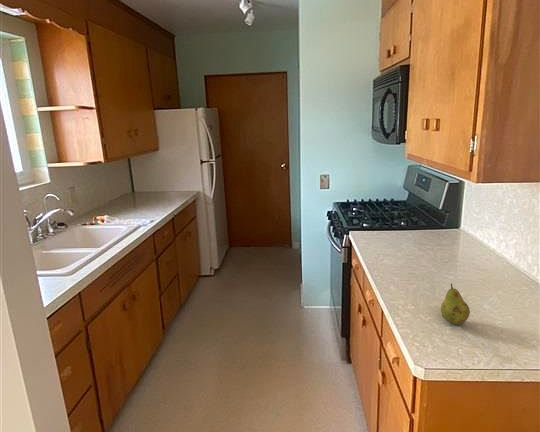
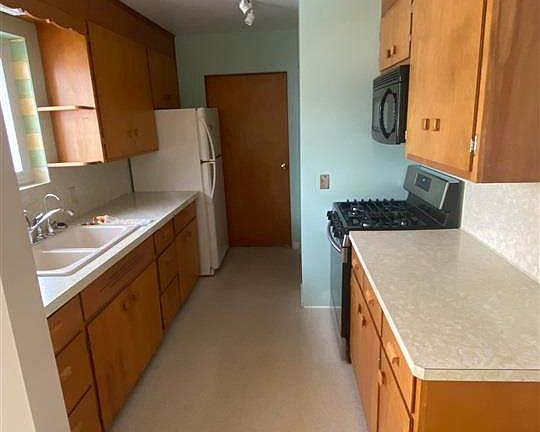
- fruit (456, 304)
